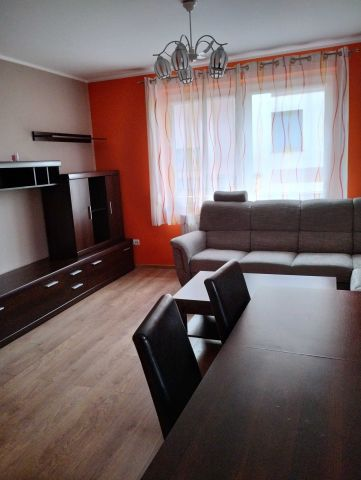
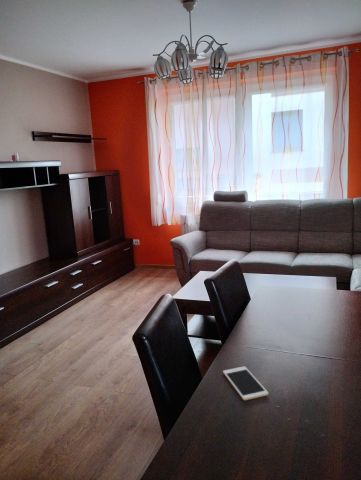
+ cell phone (244, 382)
